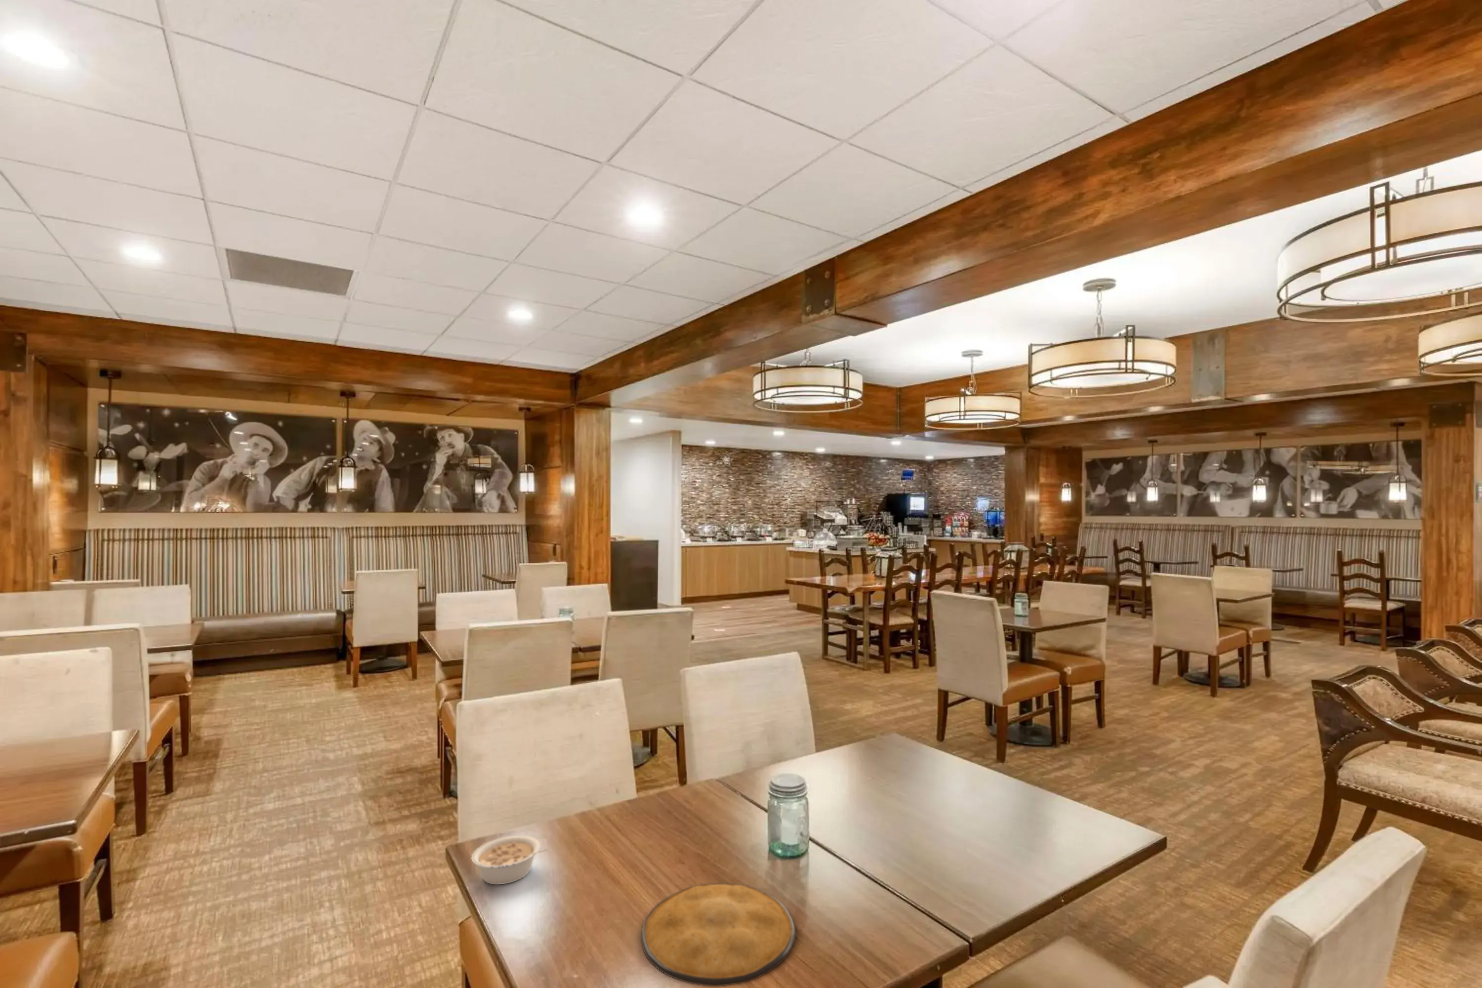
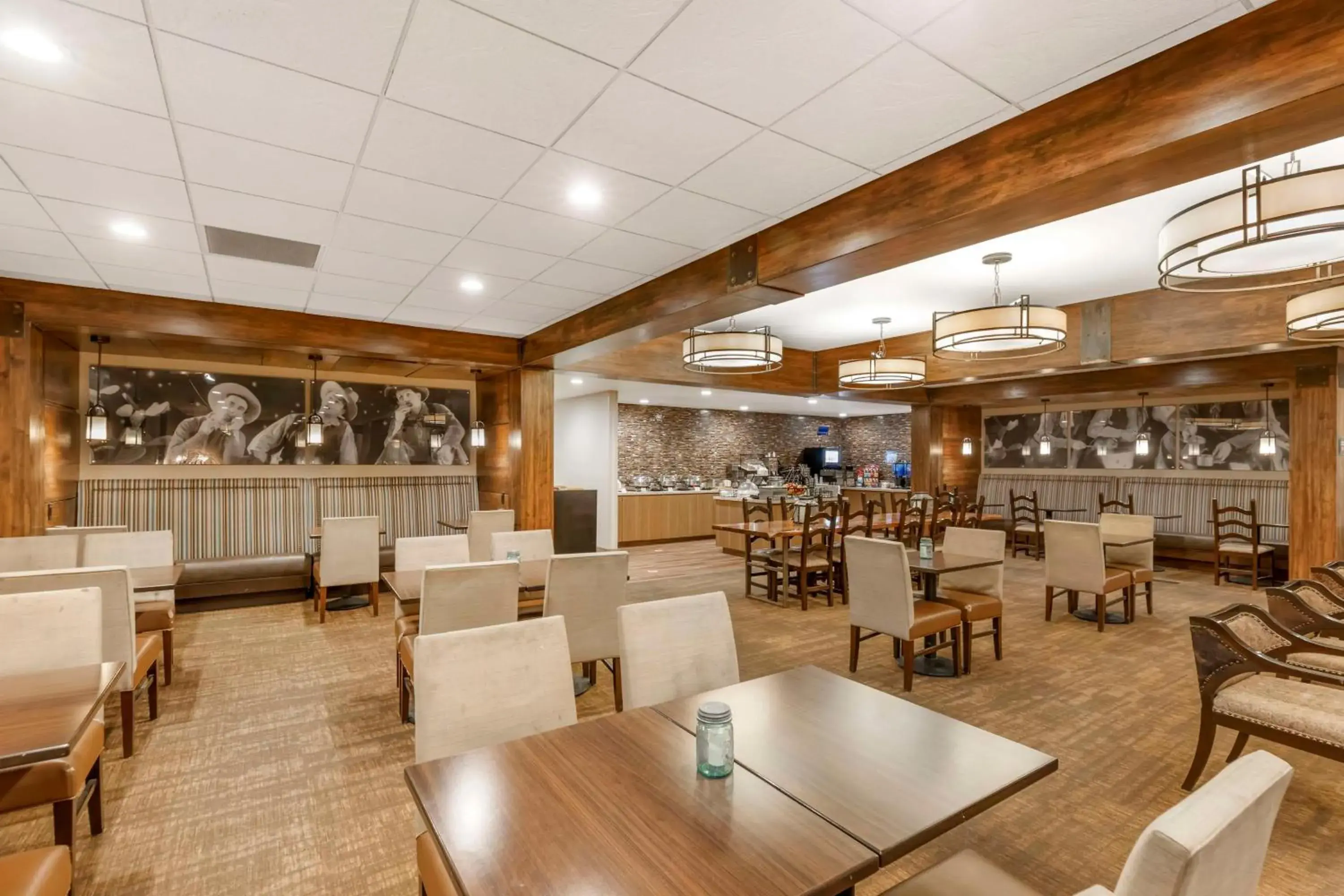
- legume (509, 859)
- plate (718, 917)
